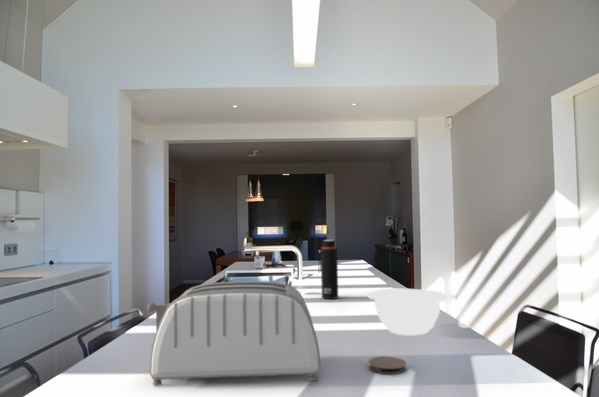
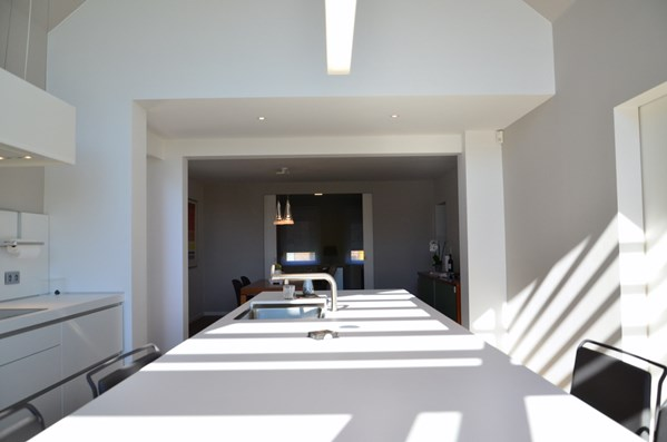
- water bottle (327, 268)
- coaster (387, 364)
- mixing bowl (406, 311)
- toaster (232, 327)
